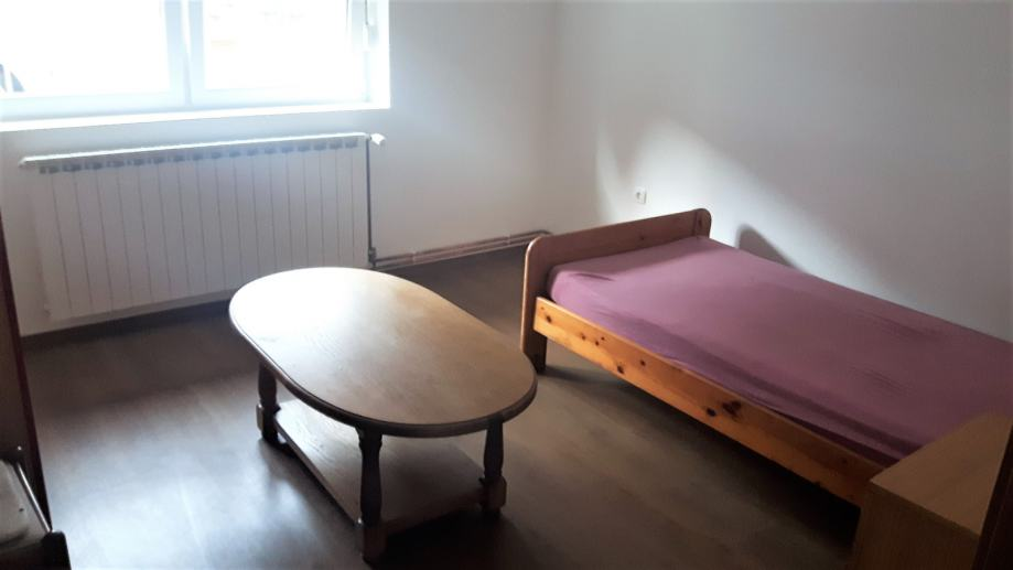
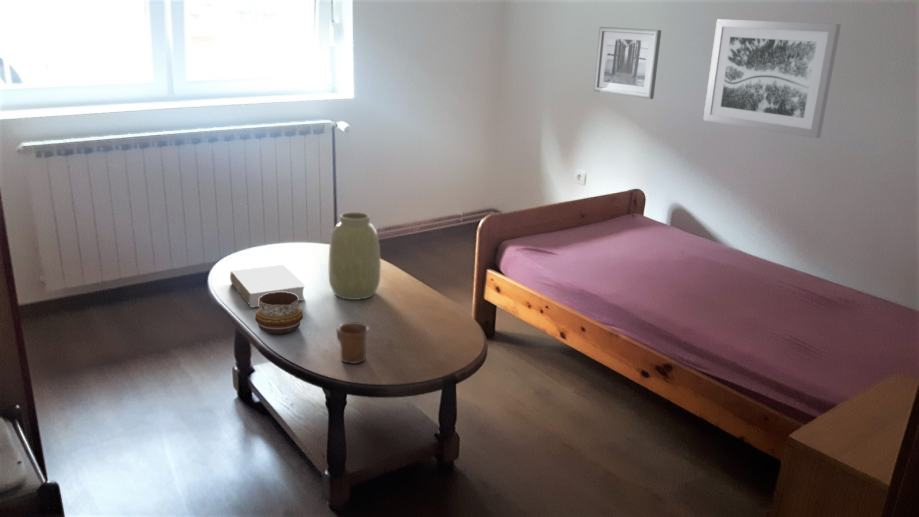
+ decorative bowl (279, 313)
+ mug (350, 341)
+ book (267, 285)
+ wall art (625, 62)
+ wall art (766, 76)
+ vase (354, 255)
